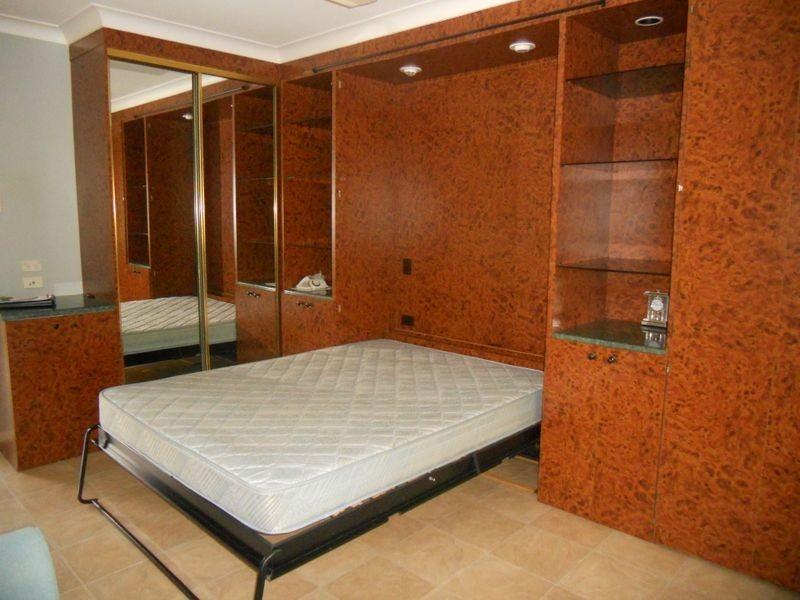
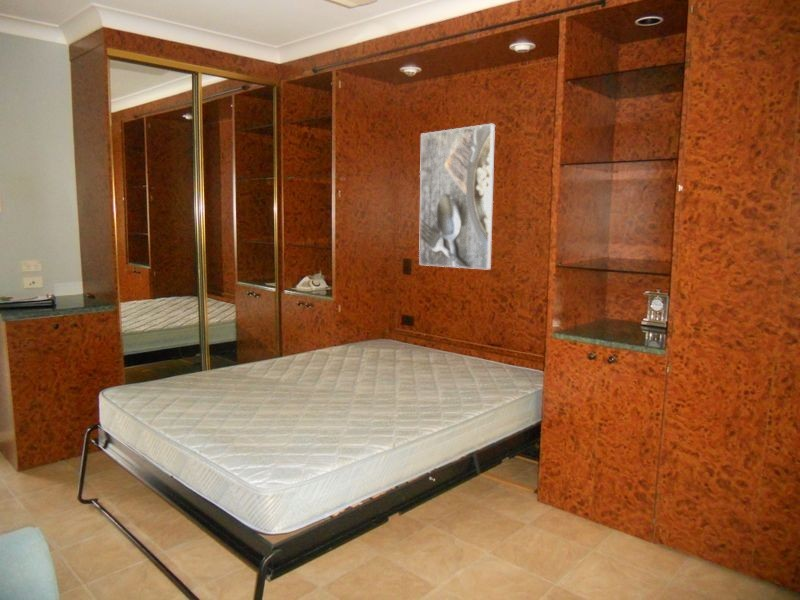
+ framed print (454, 199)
